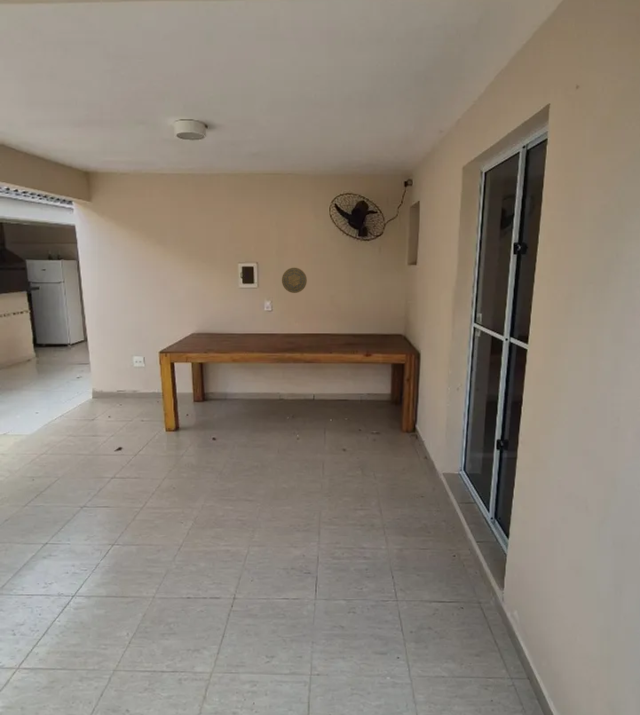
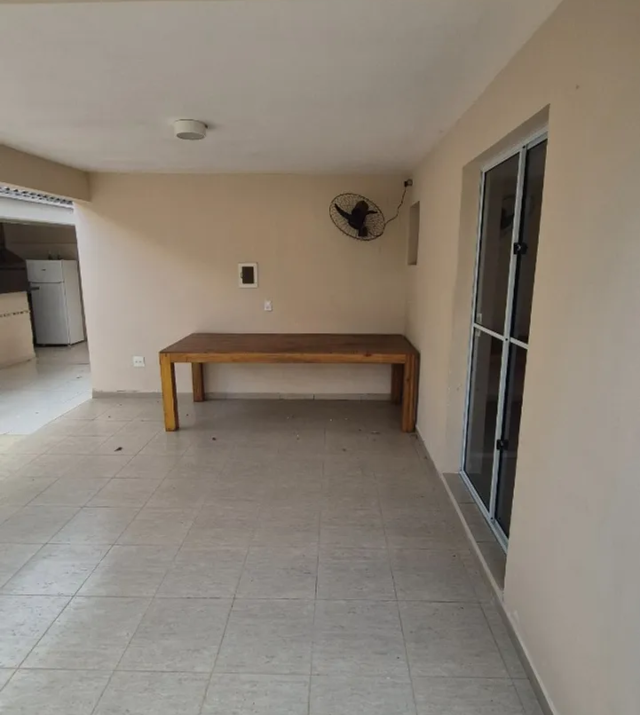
- decorative plate (294, 280)
